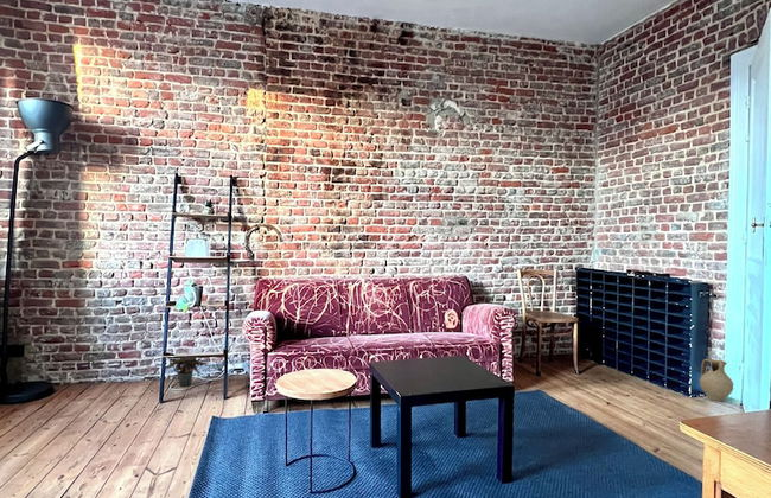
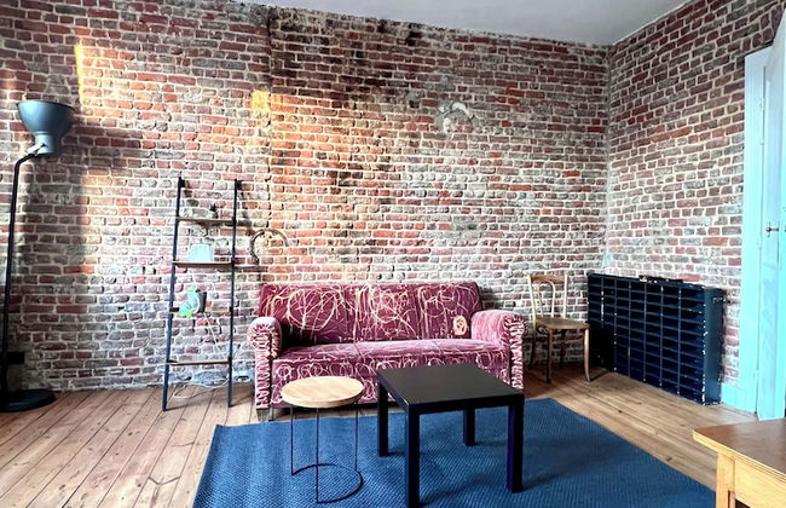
- ceramic jug (715, 379)
- potted plant (185, 370)
